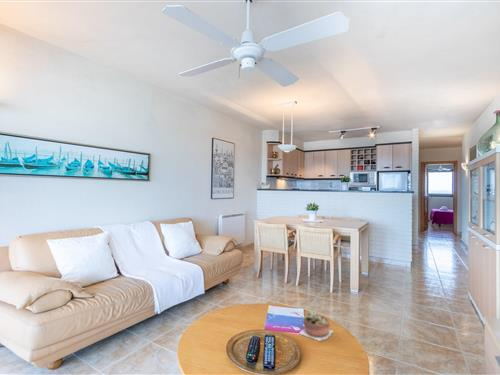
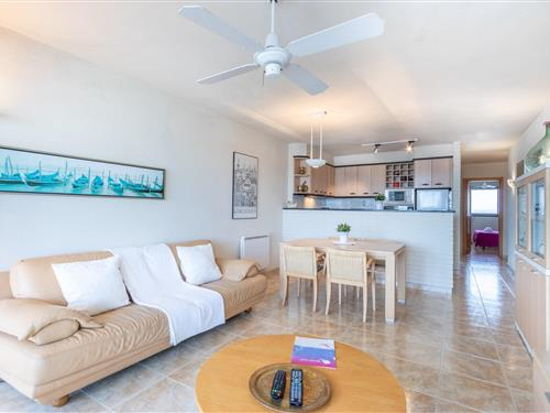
- succulent plant (316, 321)
